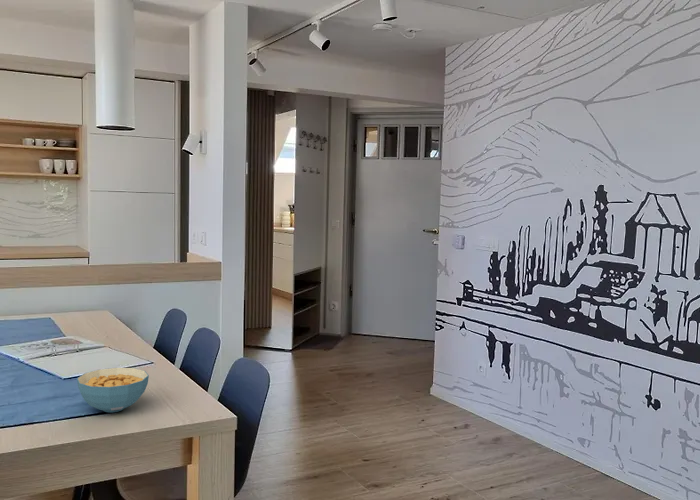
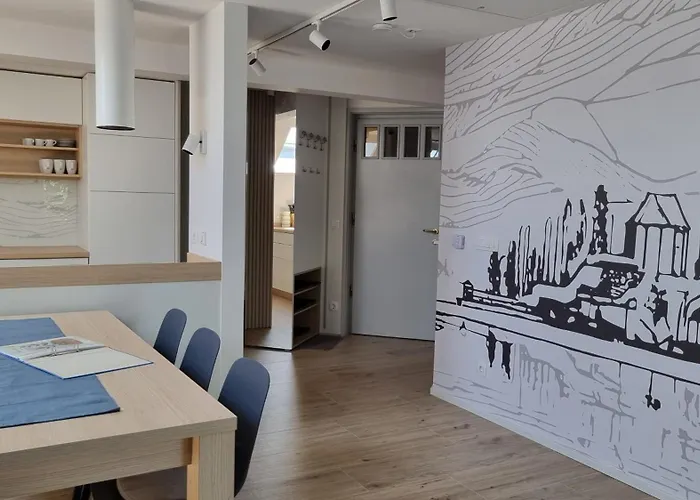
- cereal bowl (113, 392)
